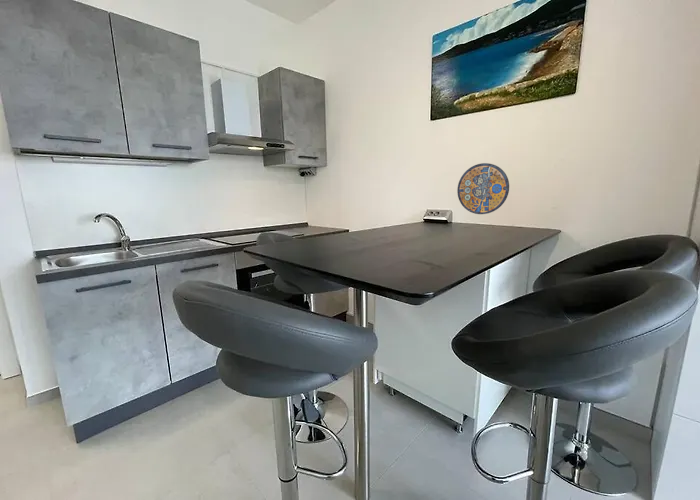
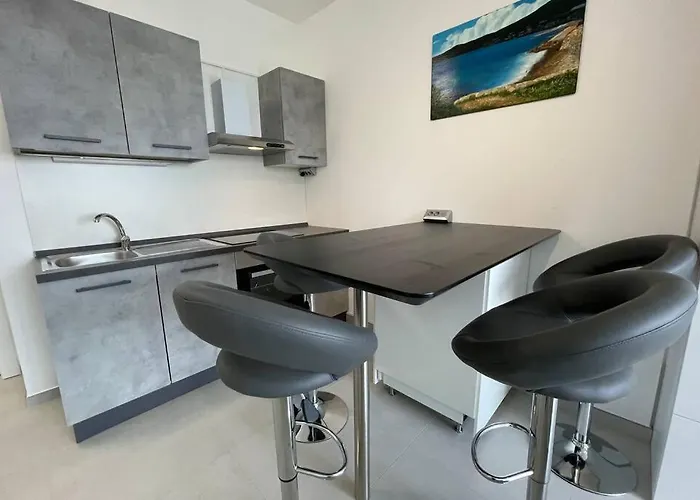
- manhole cover (481, 189)
